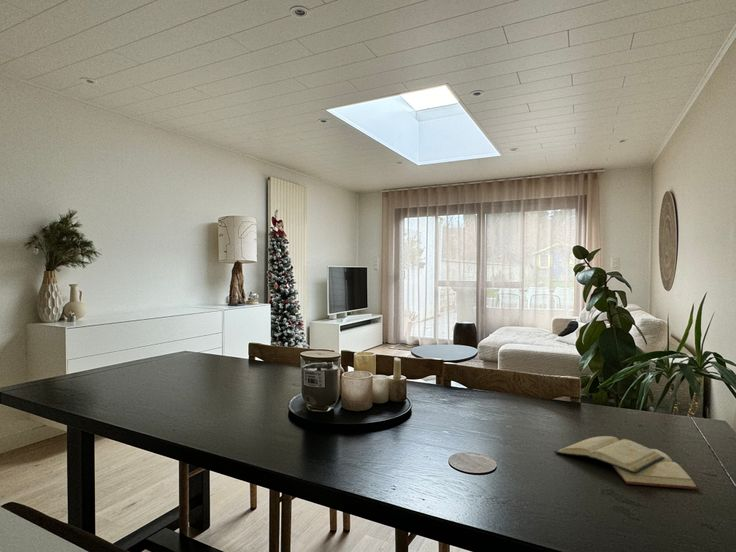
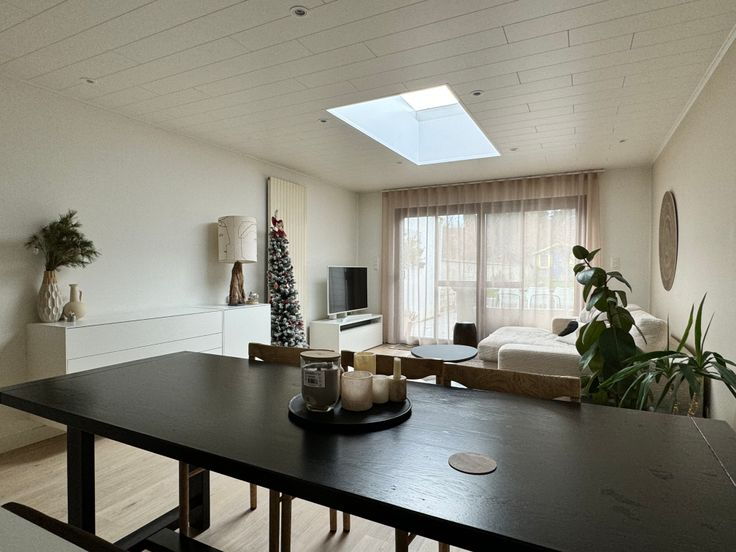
- diary (617, 453)
